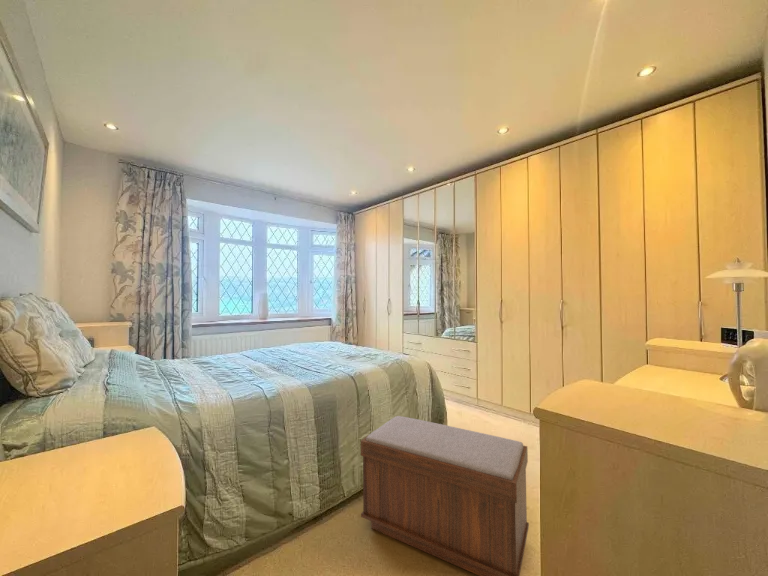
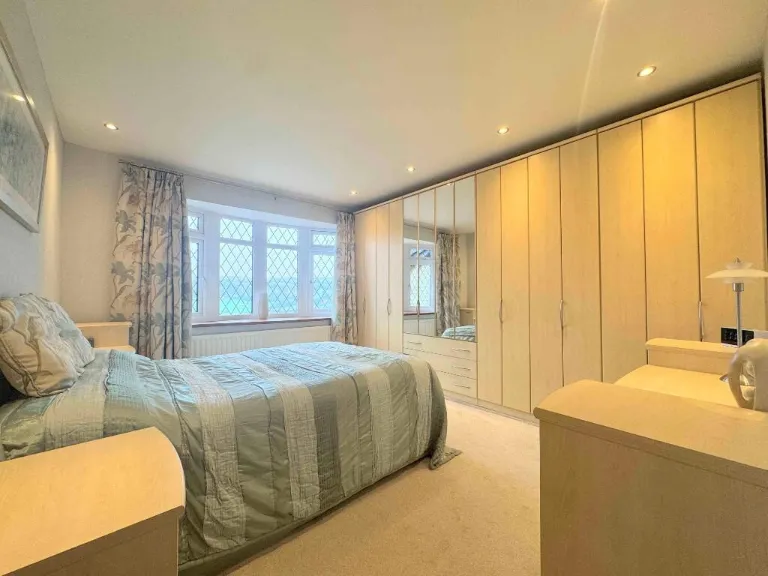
- bench (442, 484)
